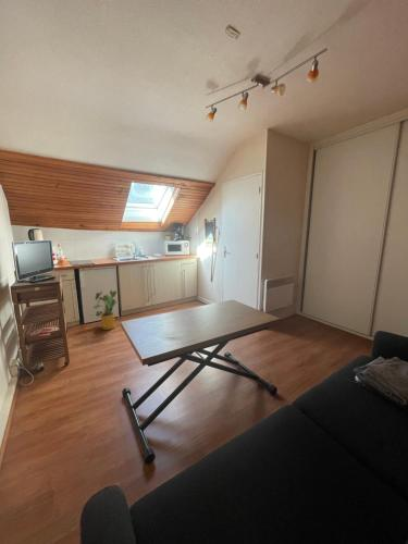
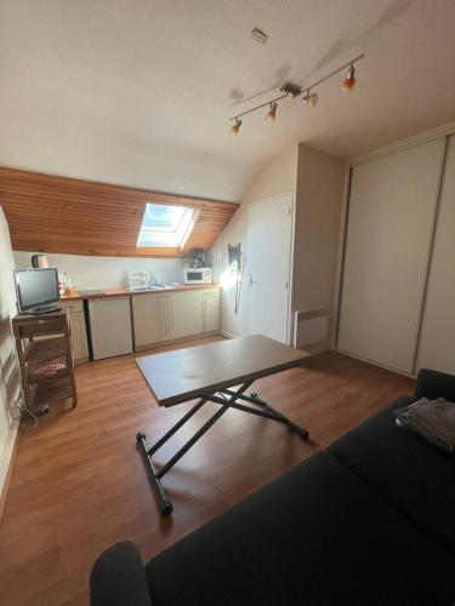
- house plant (106, 310)
